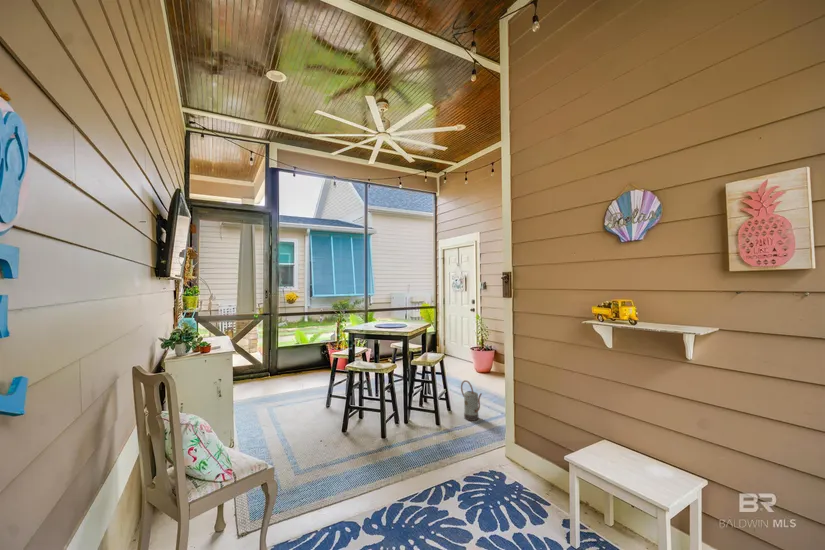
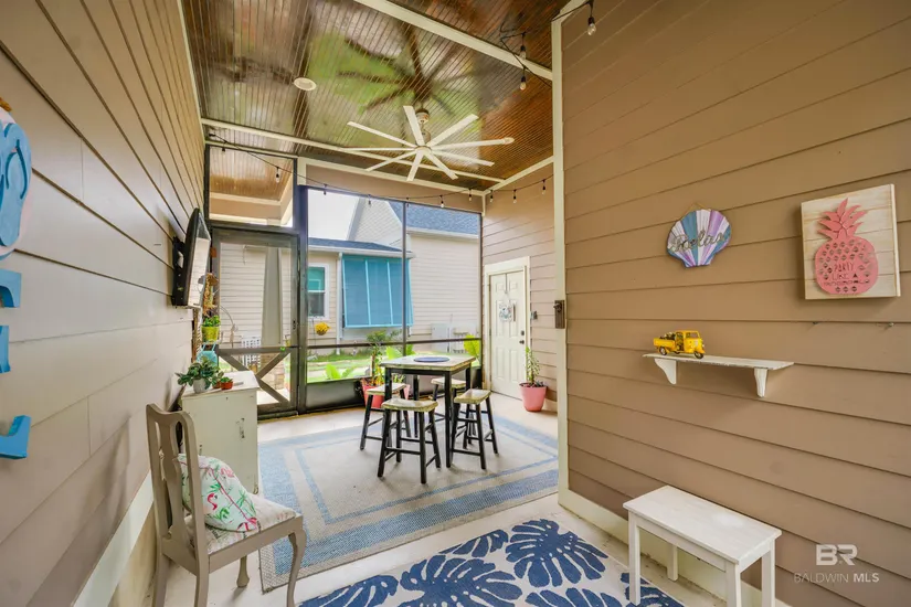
- watering can (471, 400)
